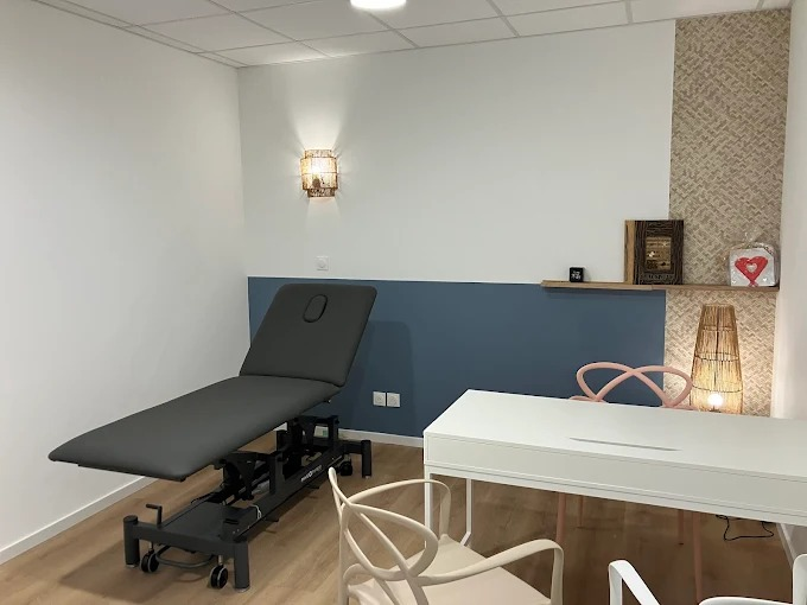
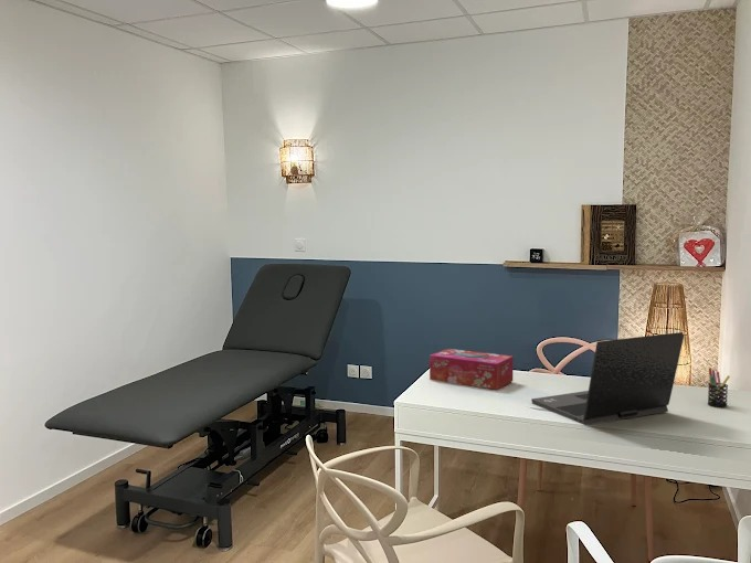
+ tissue box (470, 368)
+ laptop (604, 369)
+ pen holder (716, 386)
